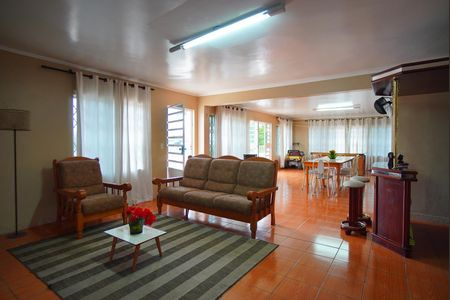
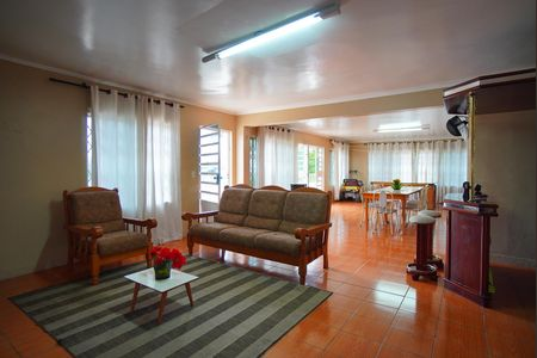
- floor lamp (15, 173)
